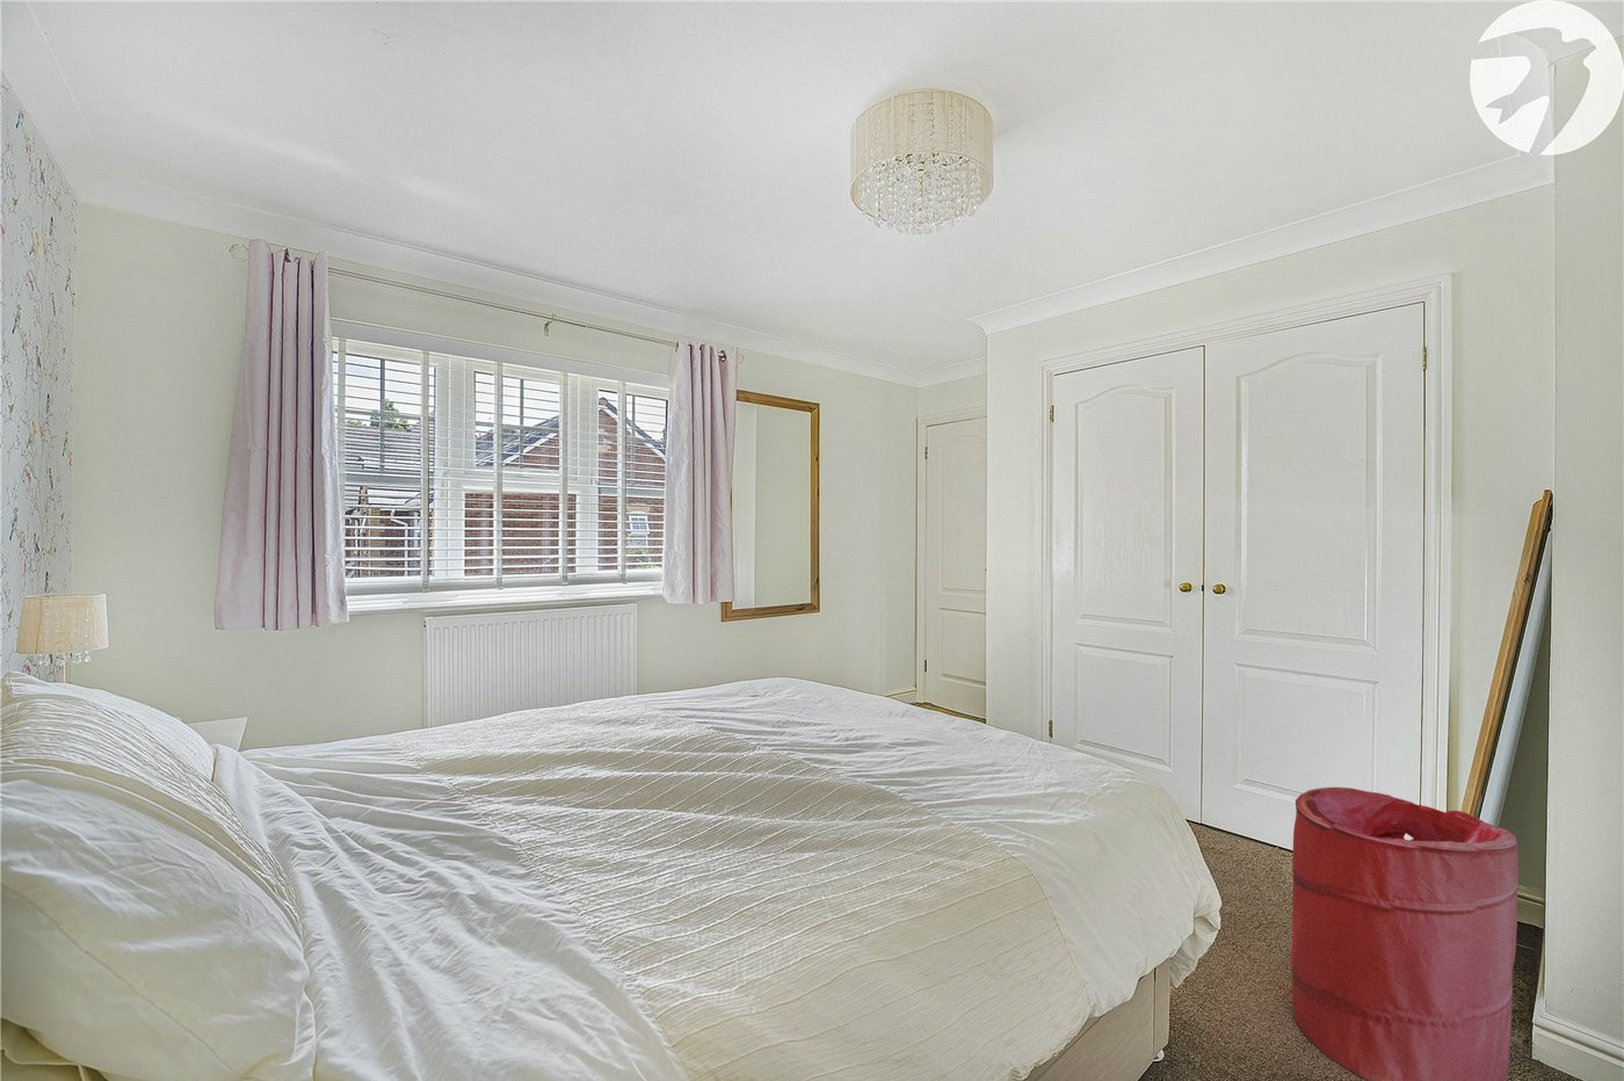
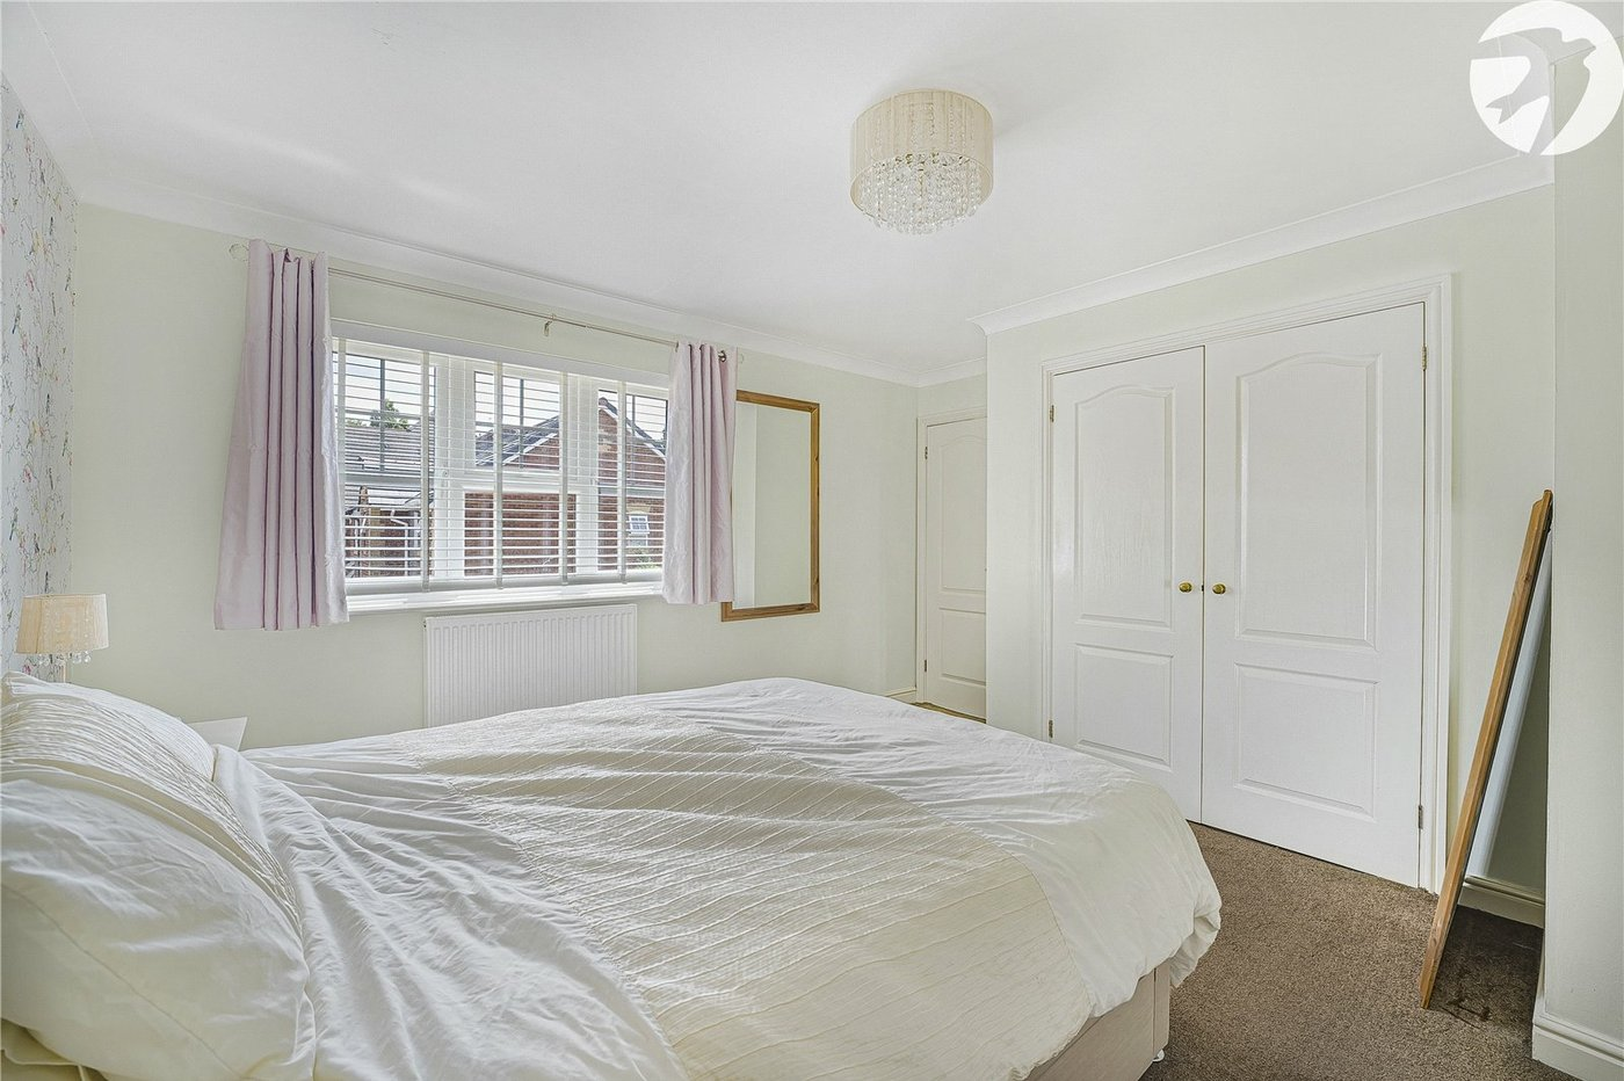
- laundry hamper (1397, 923)
